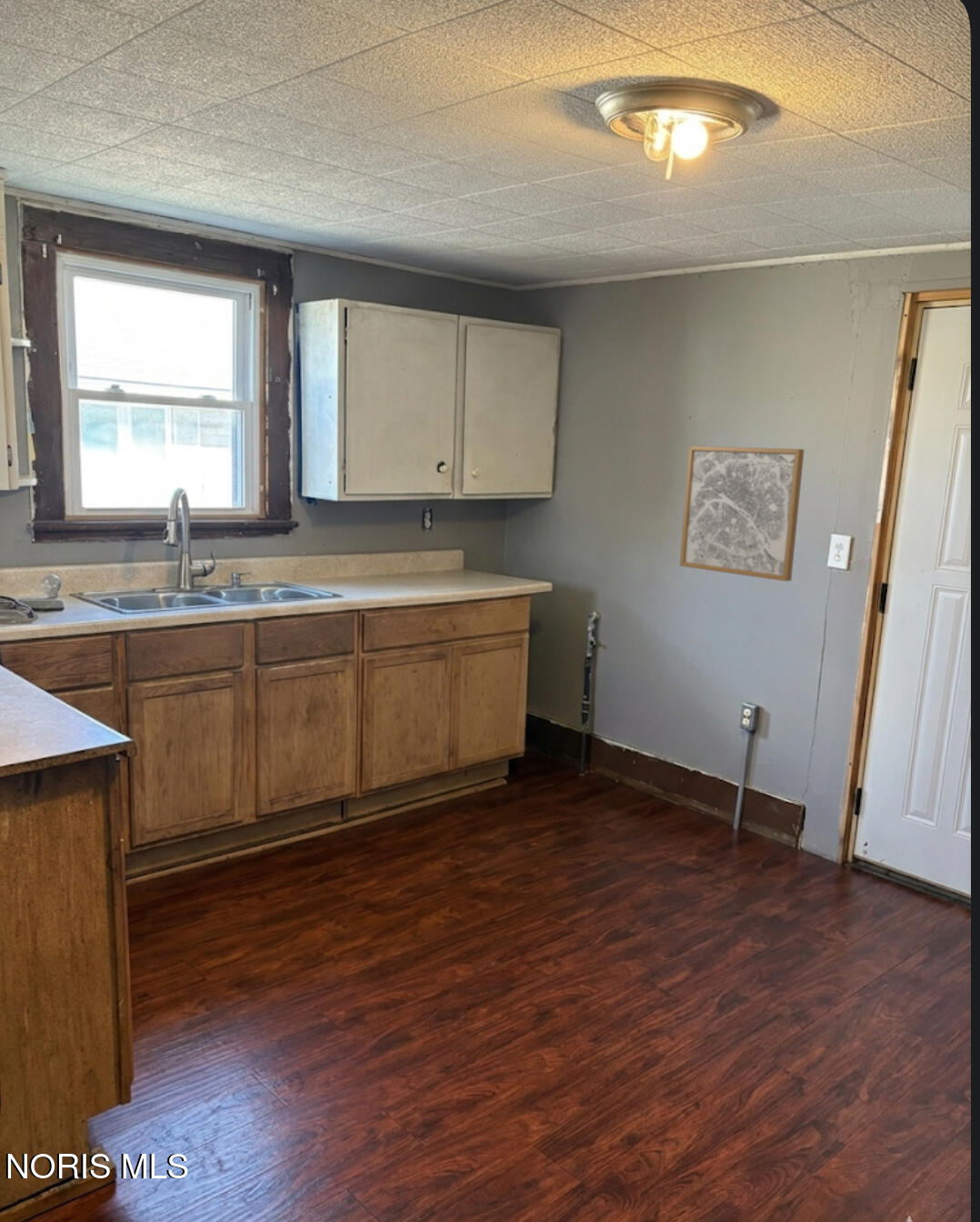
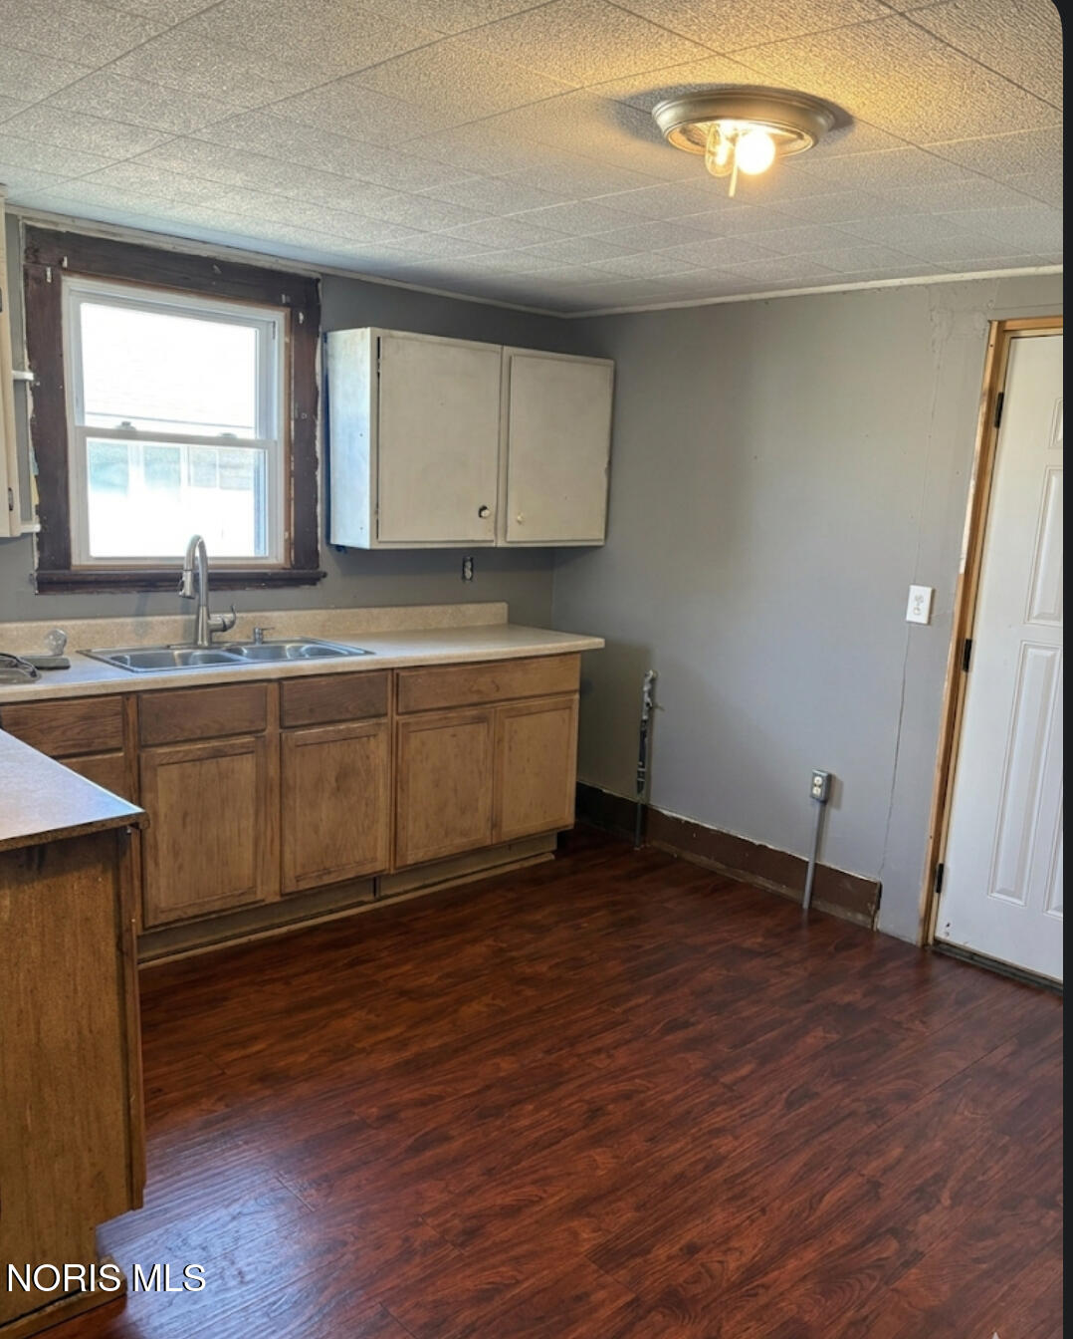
- wall art (738, 511)
